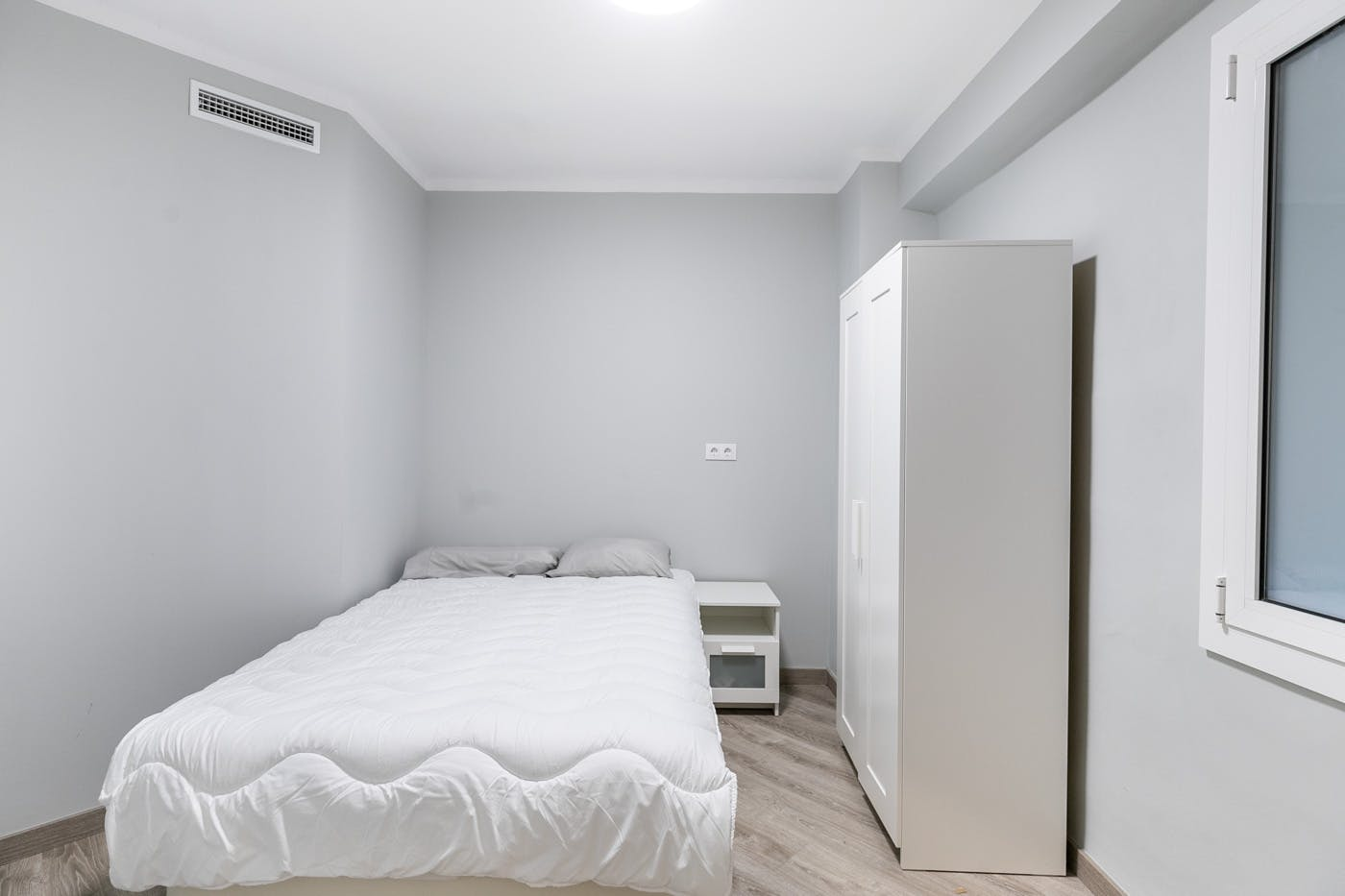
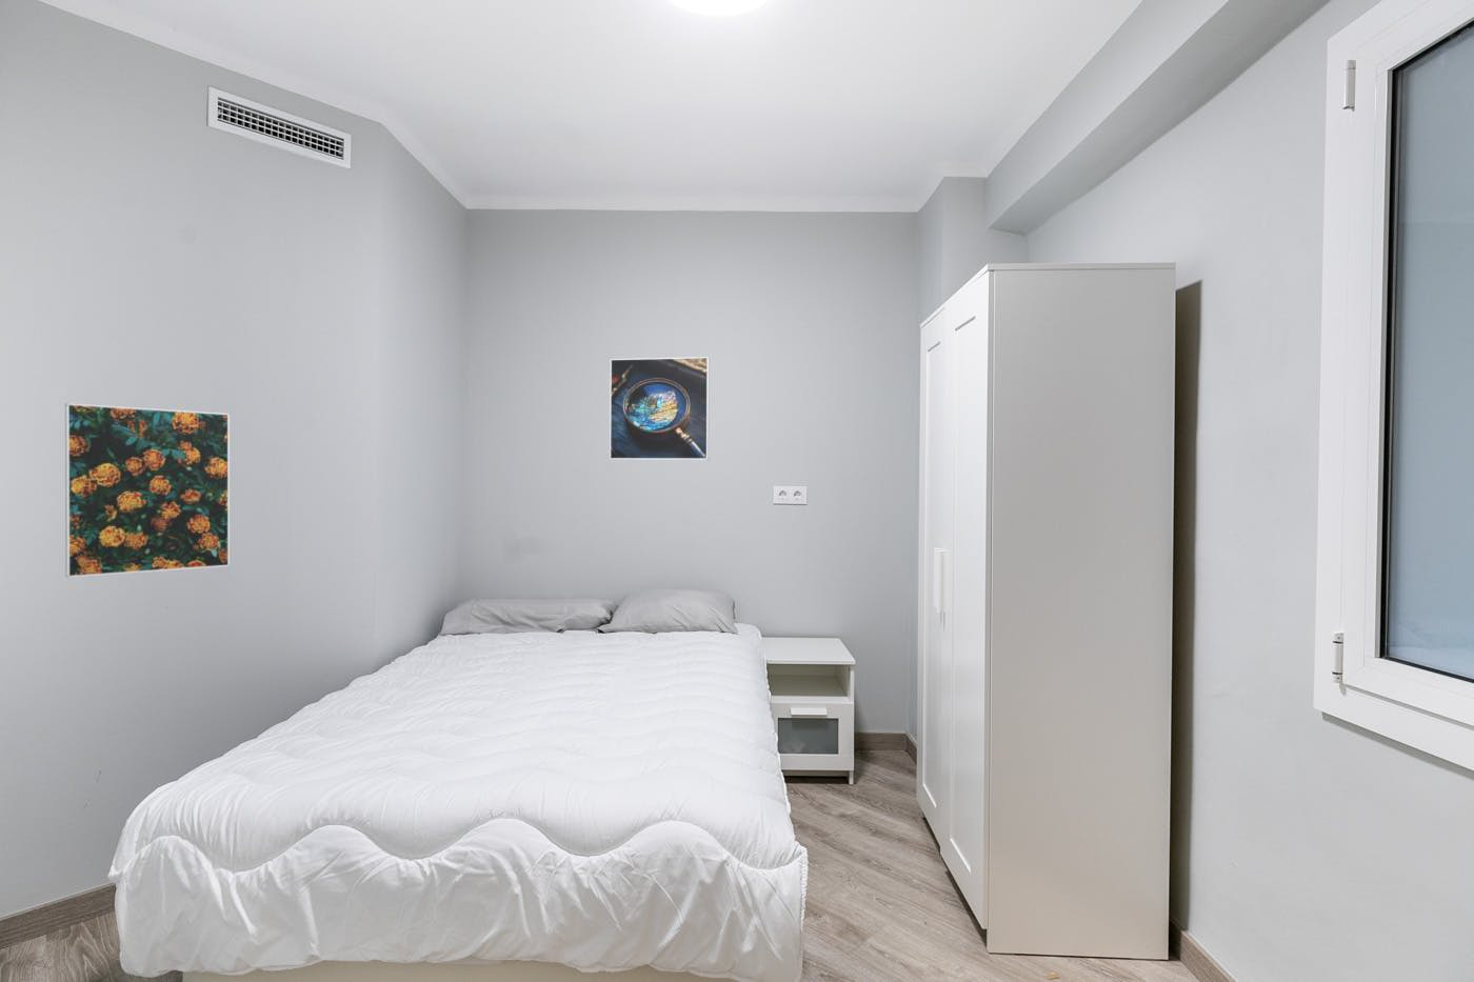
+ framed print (151, 490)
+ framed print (659, 409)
